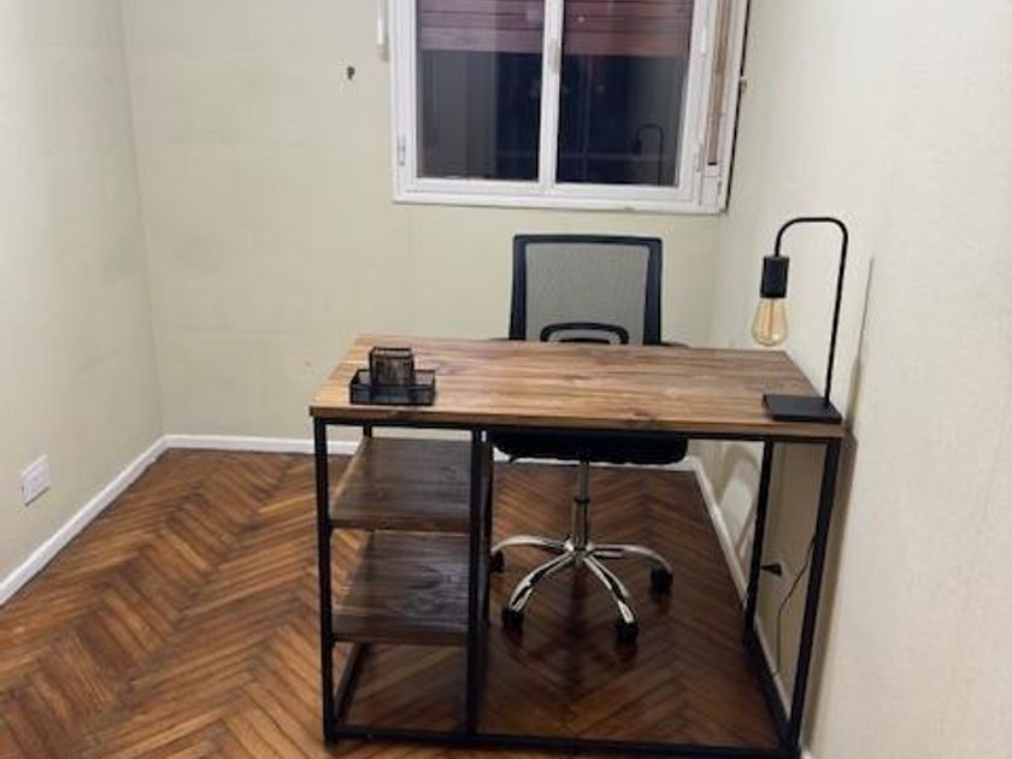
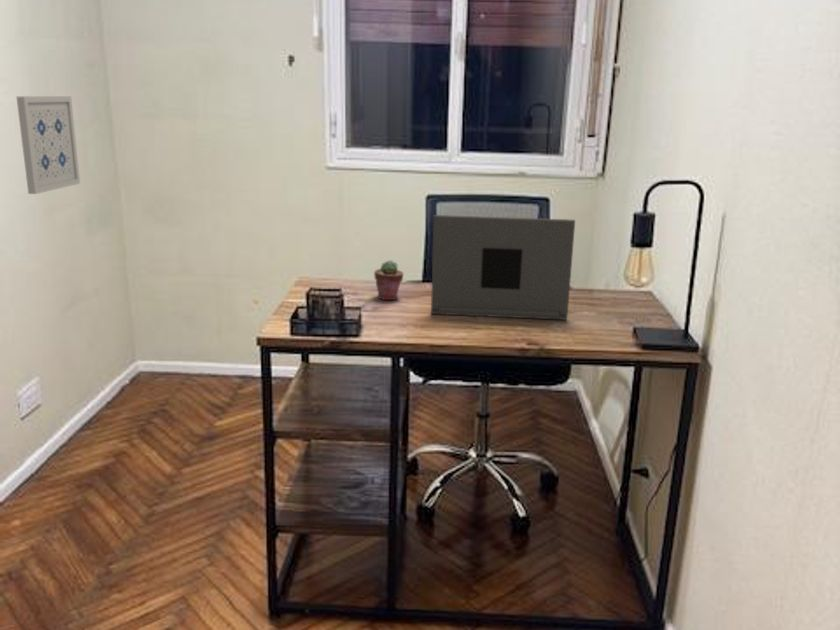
+ potted succulent (388, 279)
+ laptop (500, 258)
+ wall art (50, 143)
